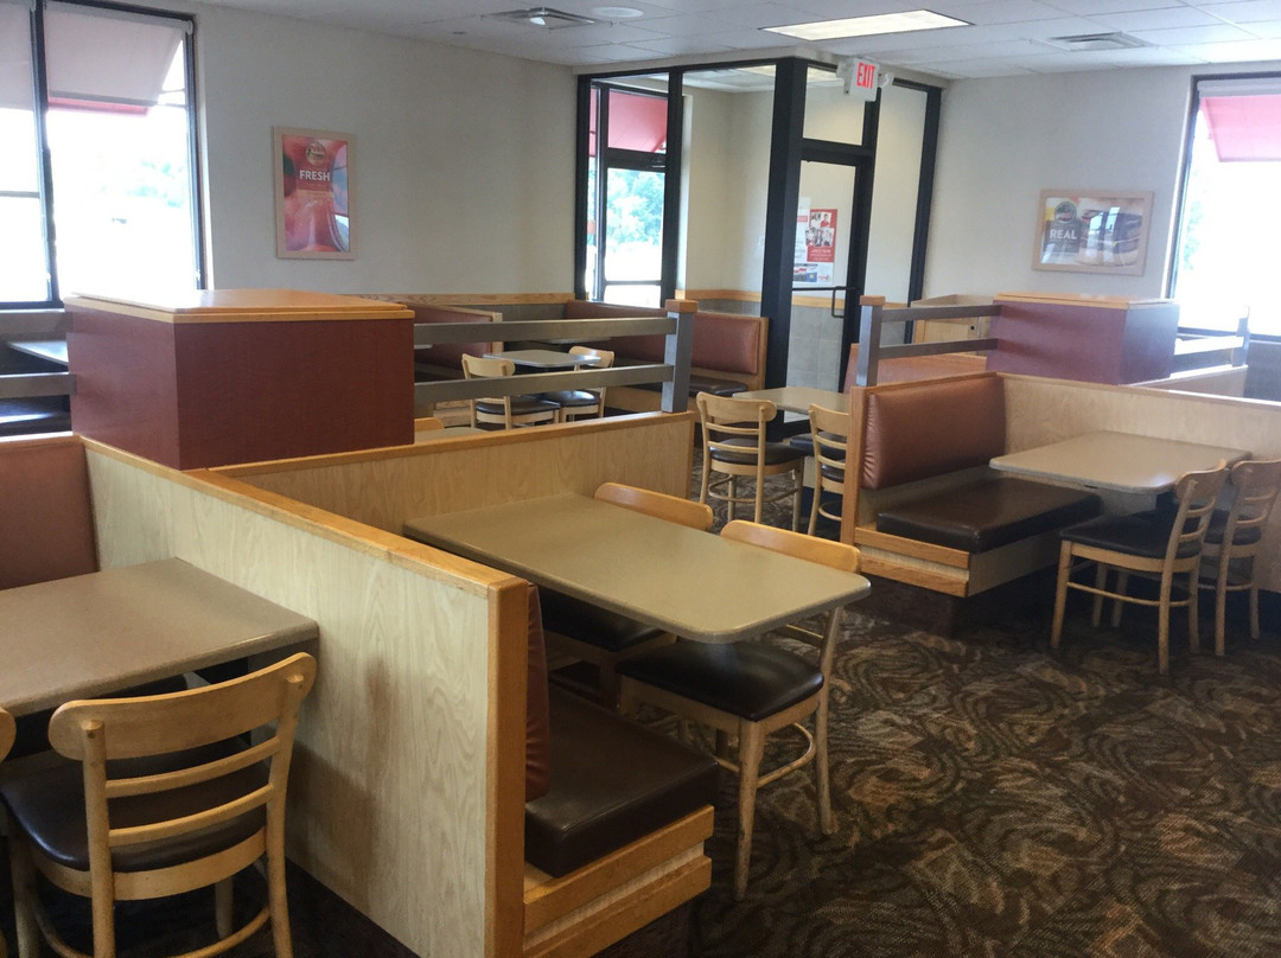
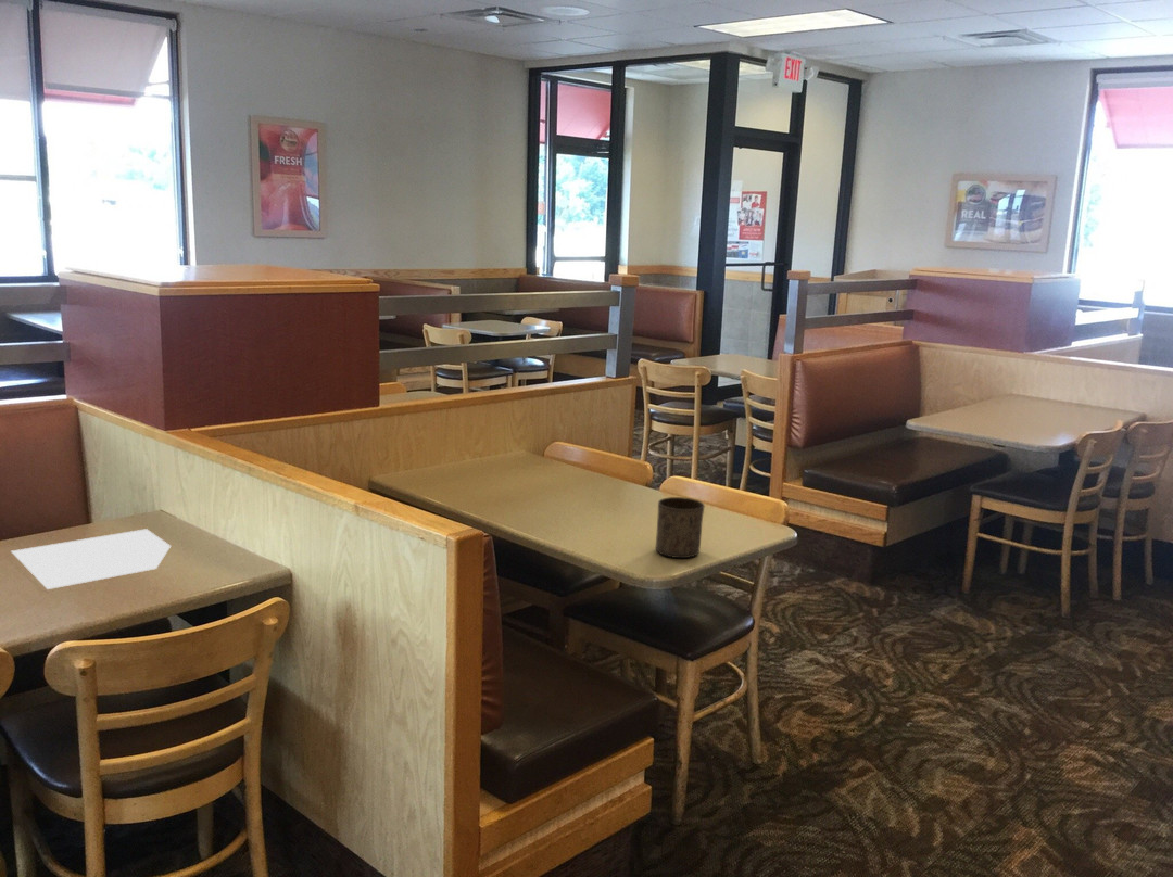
+ cup (679, 528)
+ paper sheet (101, 556)
